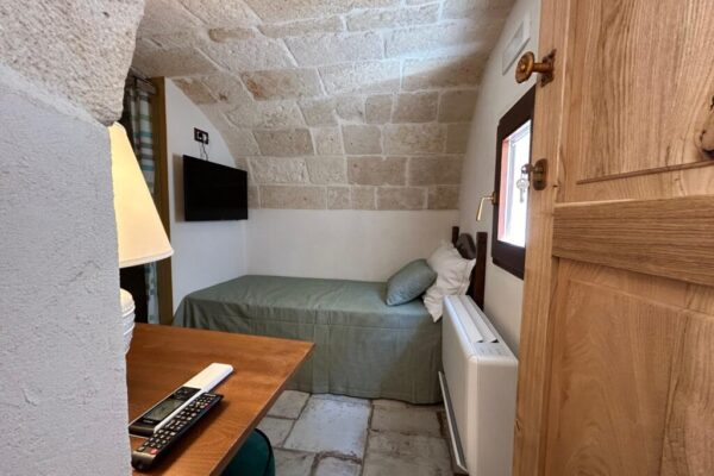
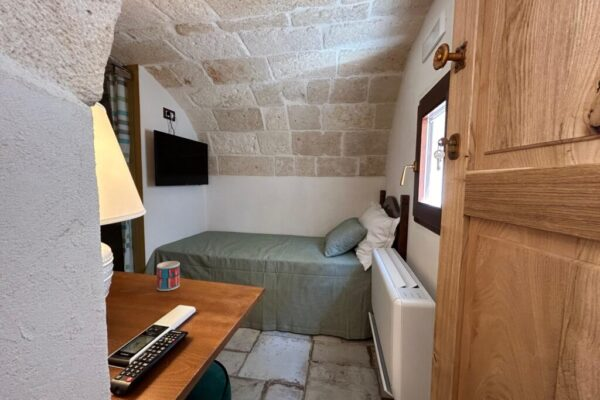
+ mug (168, 274)
